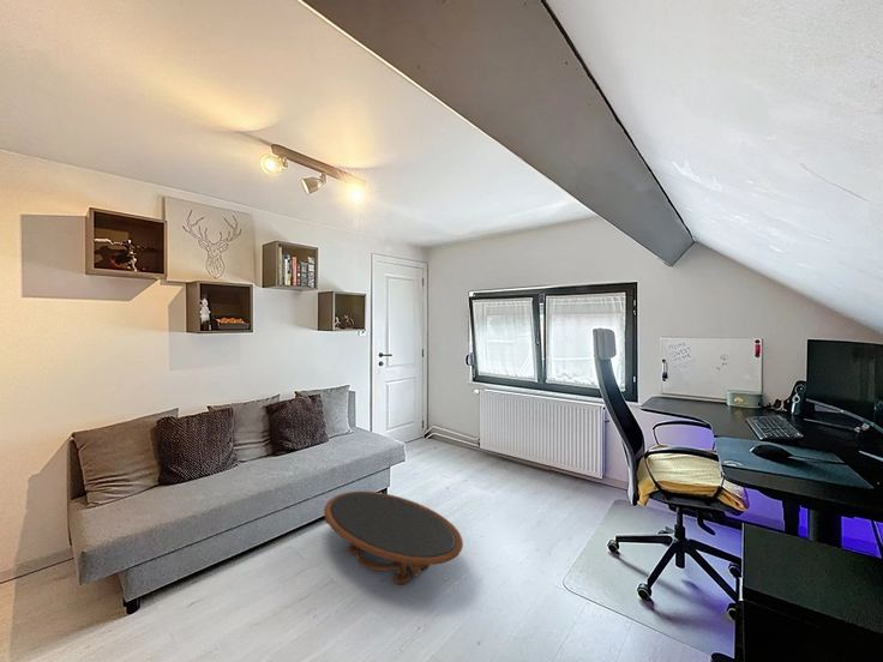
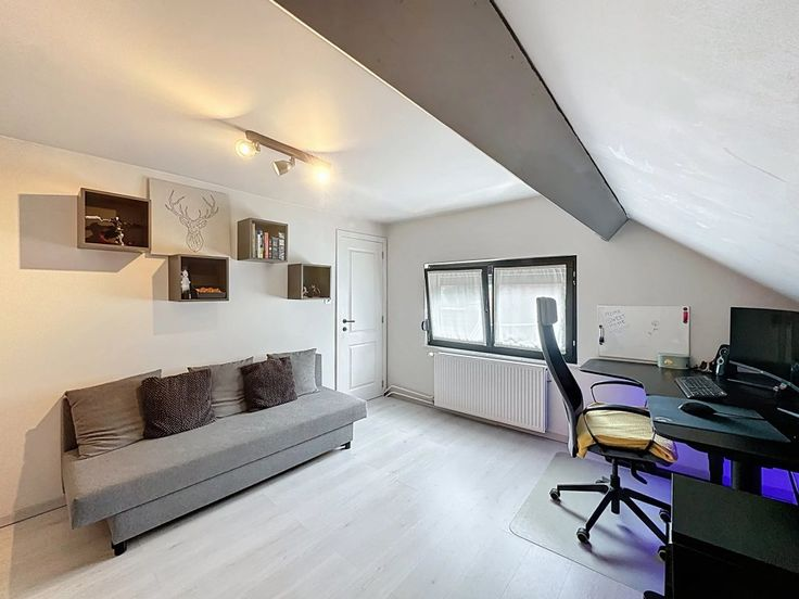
- coffee table (388, 537)
